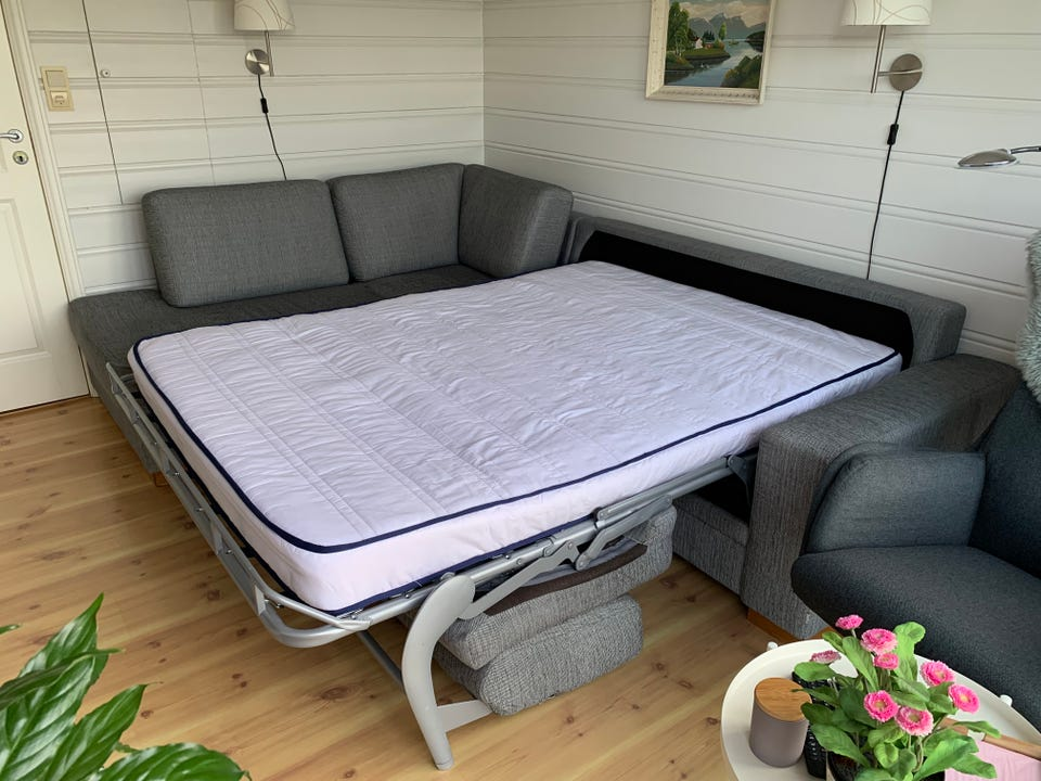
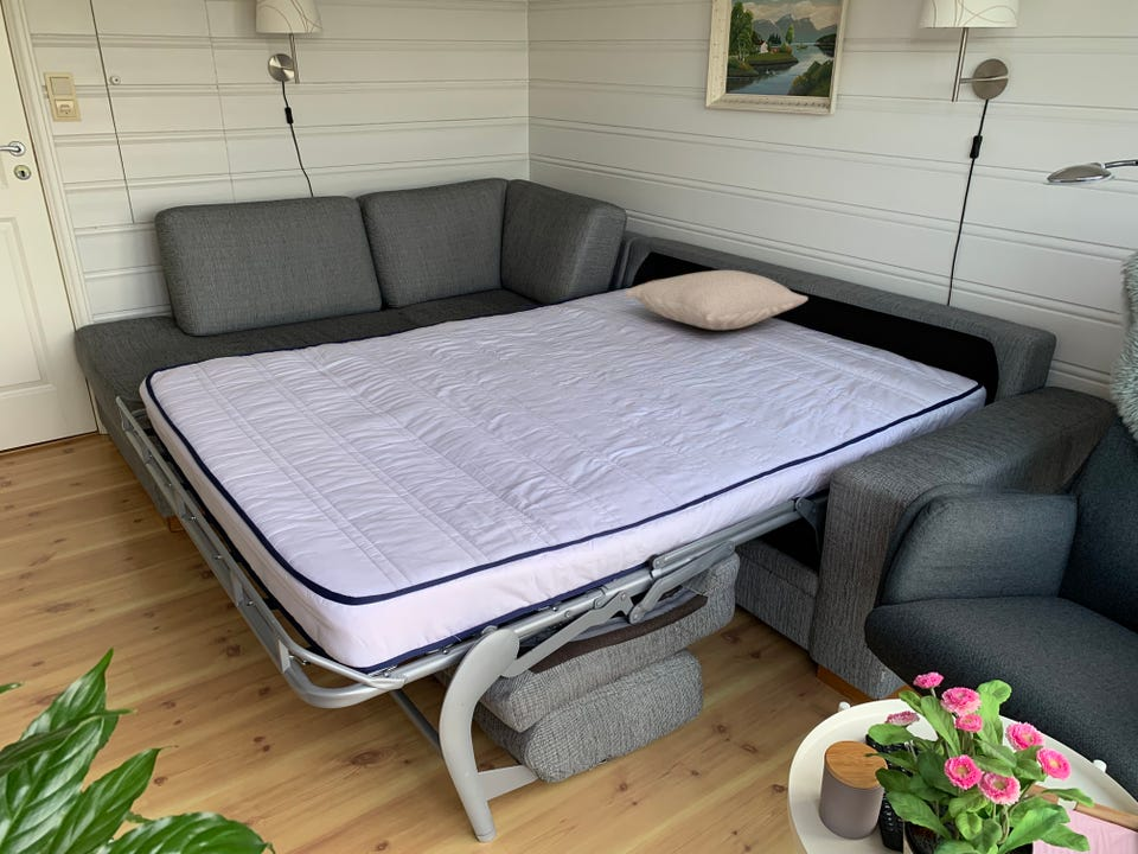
+ pillow (712, 297)
